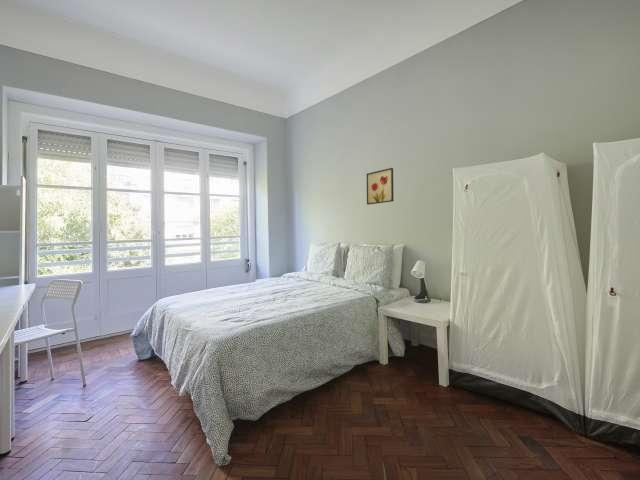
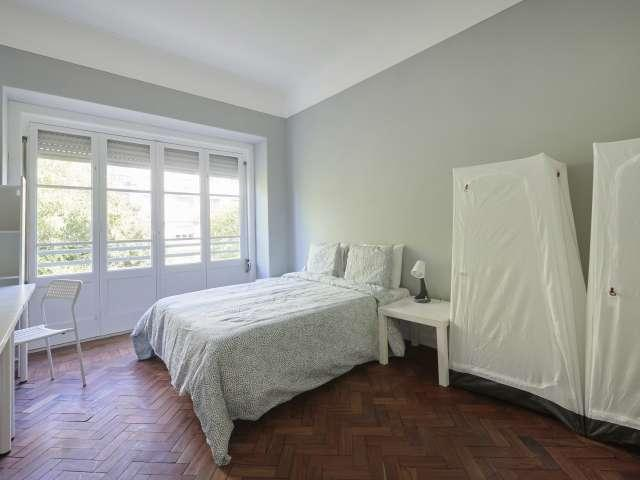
- wall art (379, 187)
